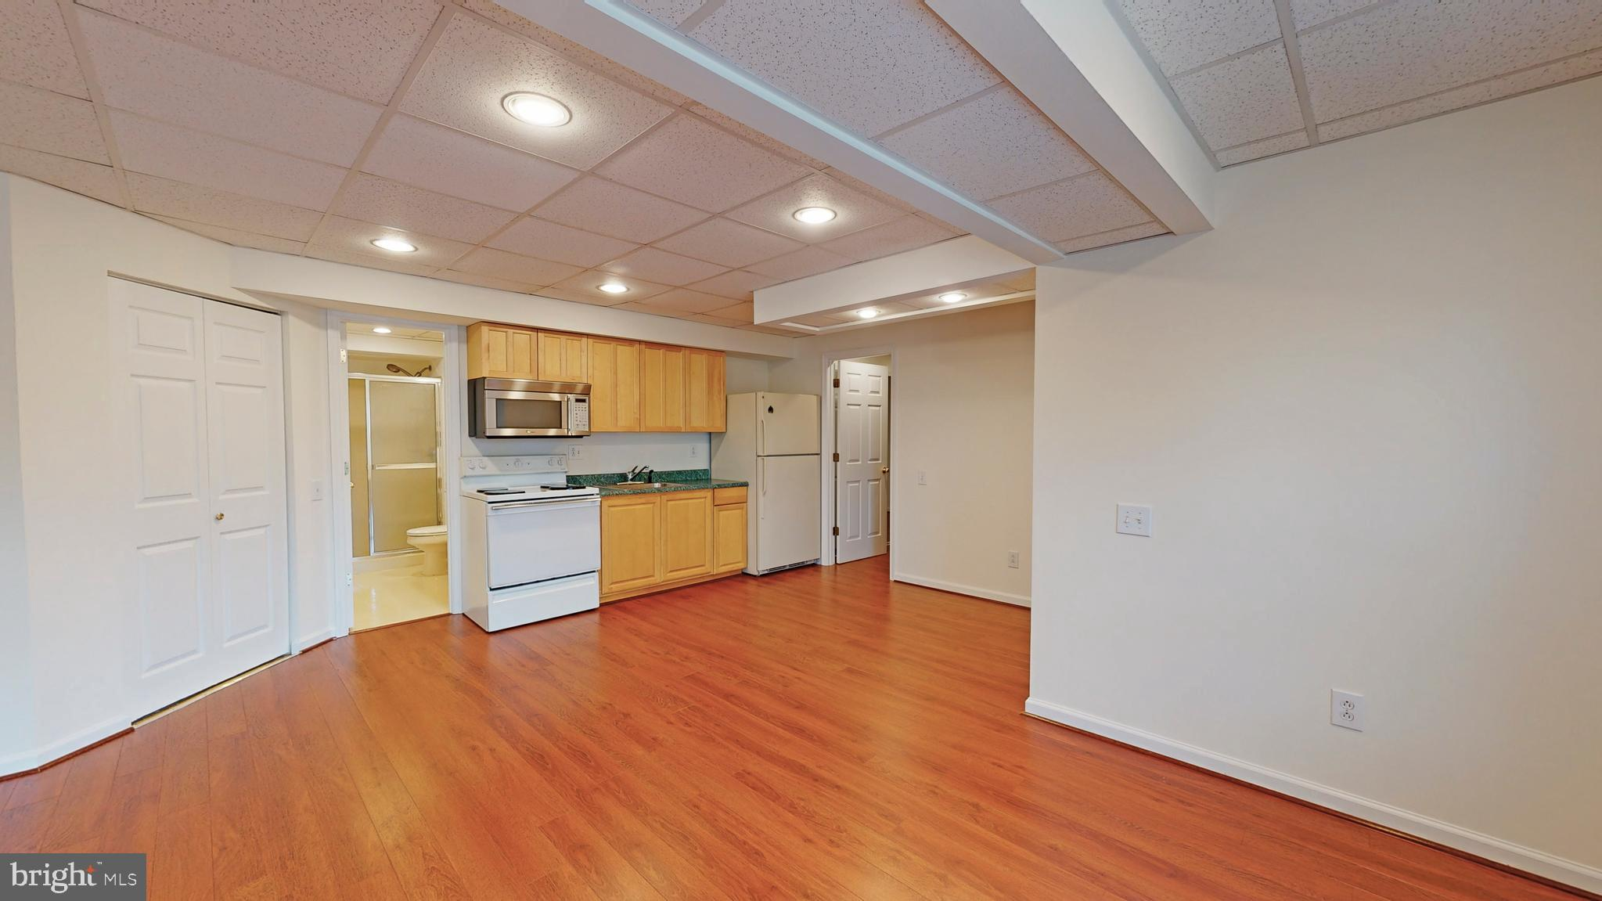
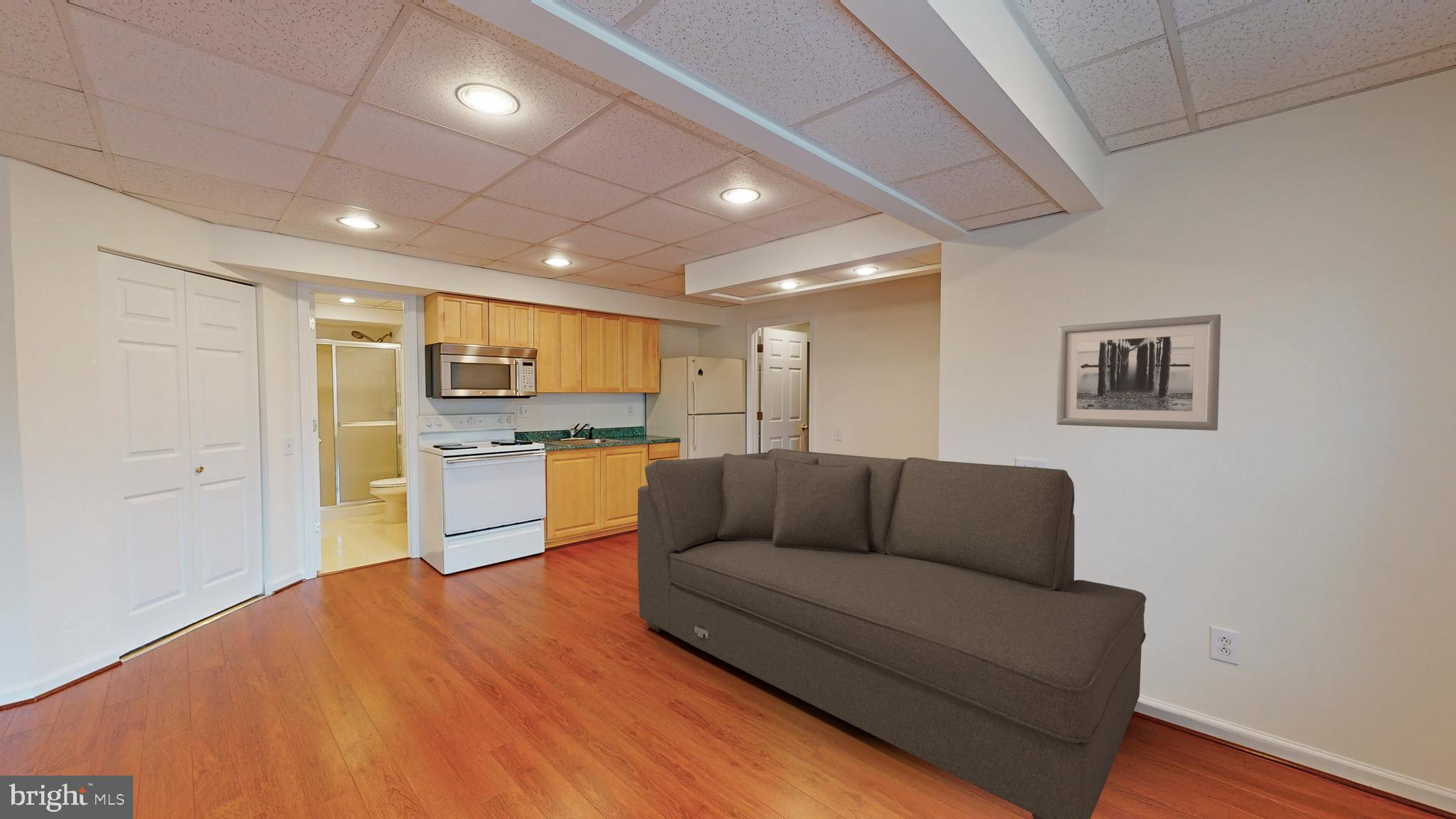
+ wall art (1132, 374)
+ sofa (852, 562)
